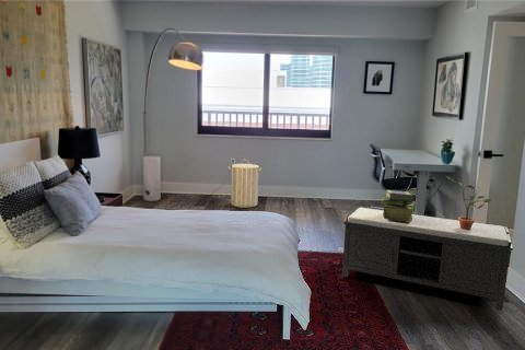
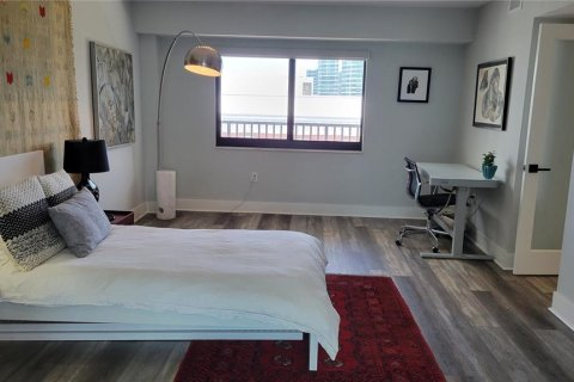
- potted plant (465, 203)
- laundry hamper (244, 182)
- stack of books (397, 203)
- bench (421, 252)
